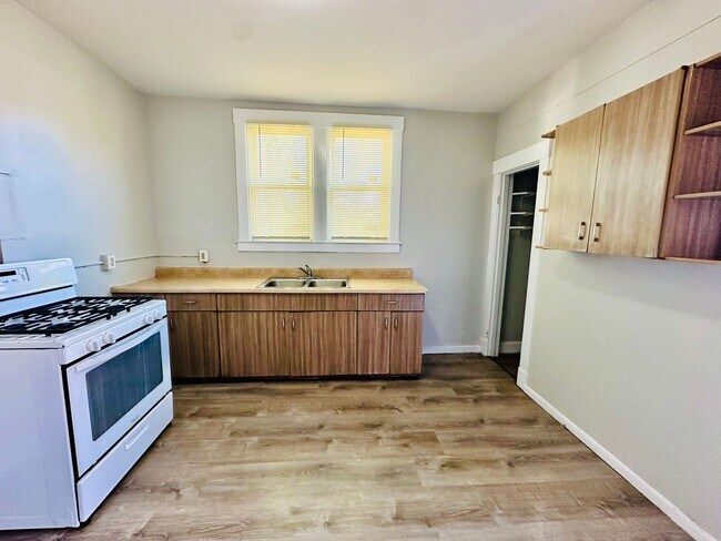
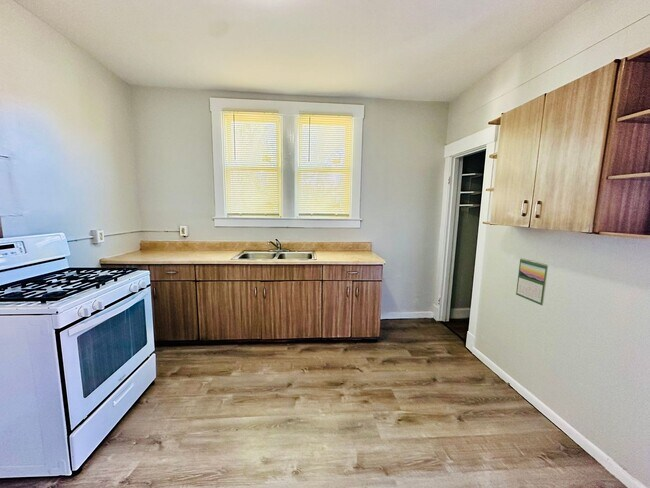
+ calendar (531, 280)
